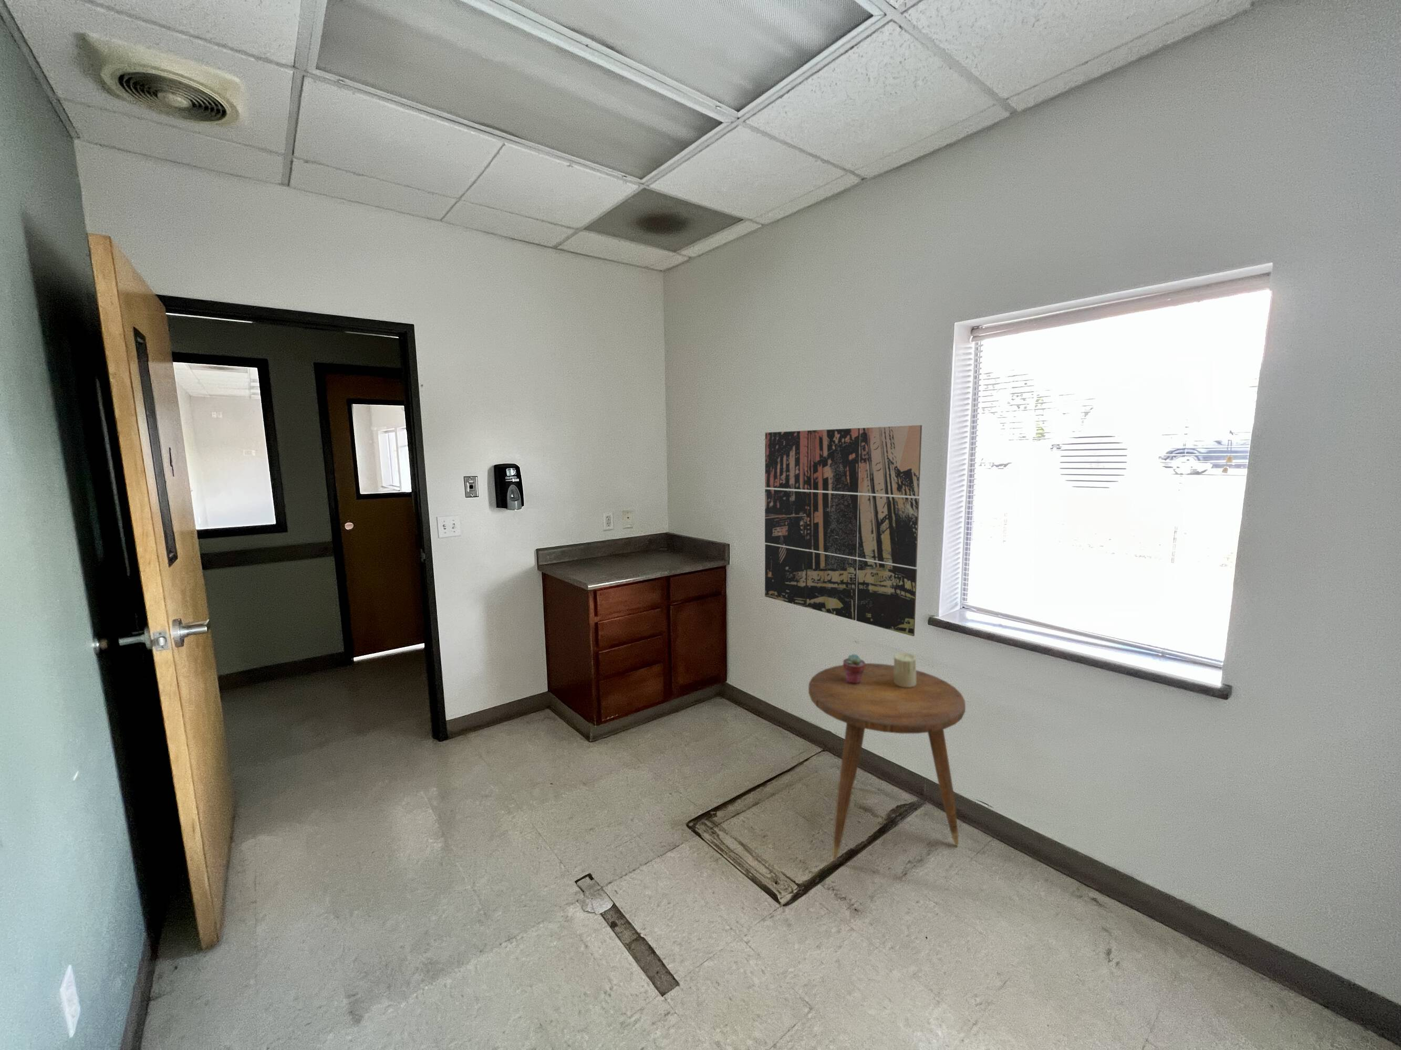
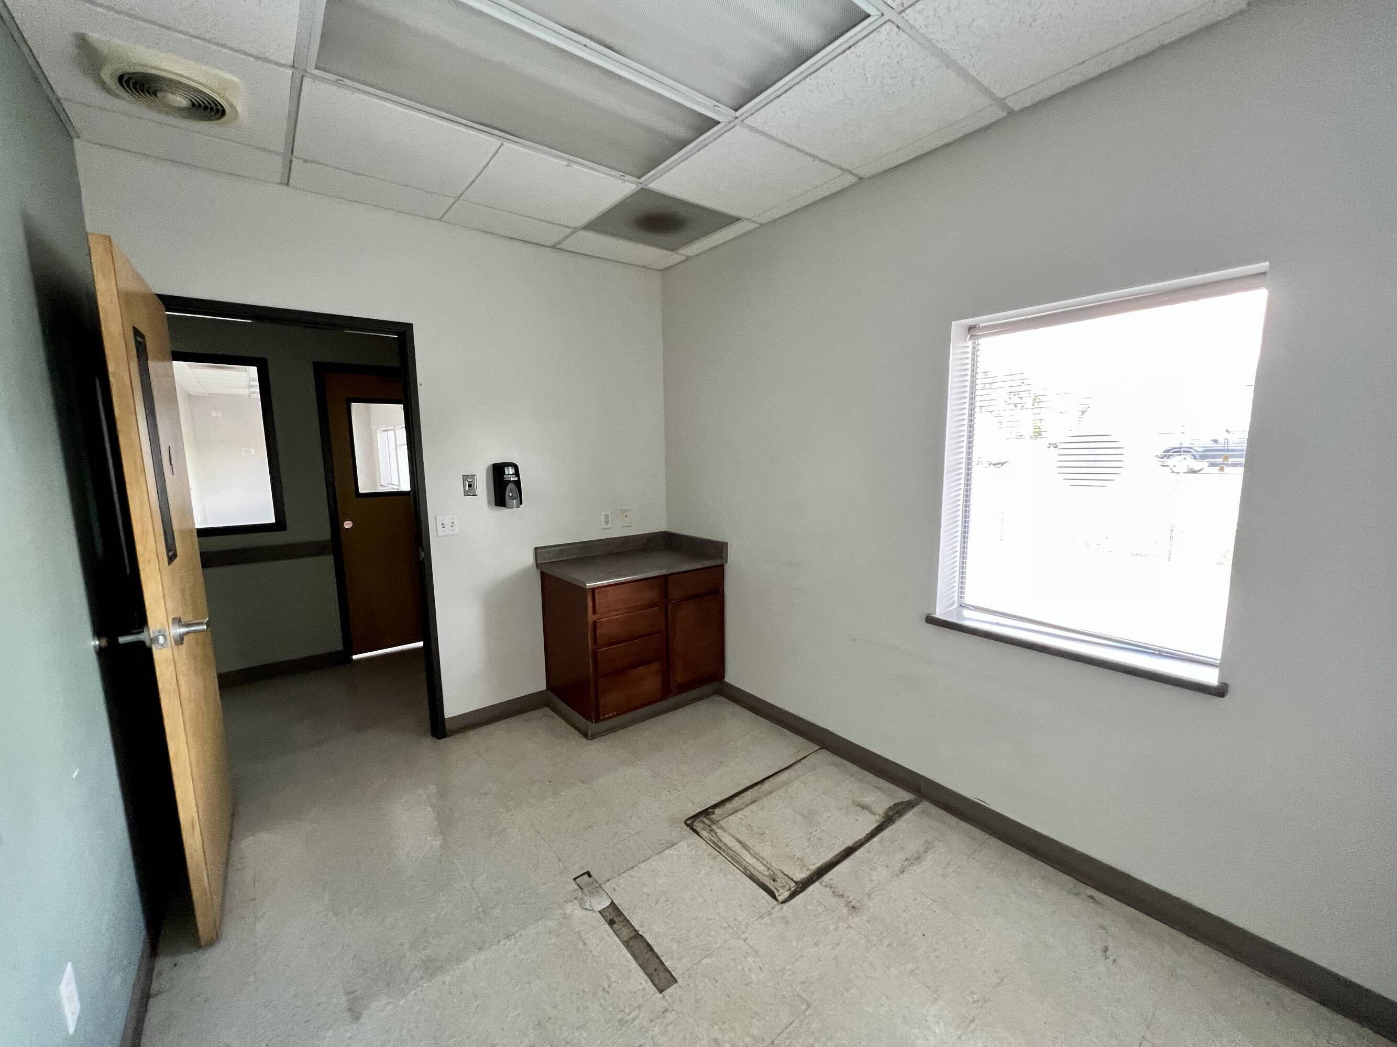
- potted succulent (853, 665)
- candle (906, 667)
- wall art (832, 524)
- side table (860, 756)
